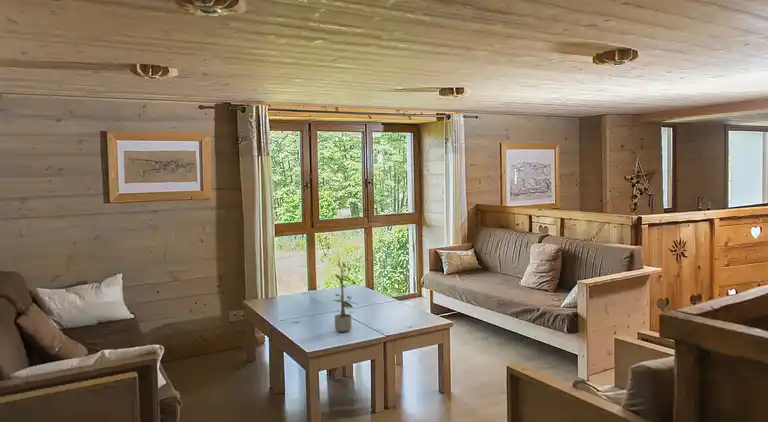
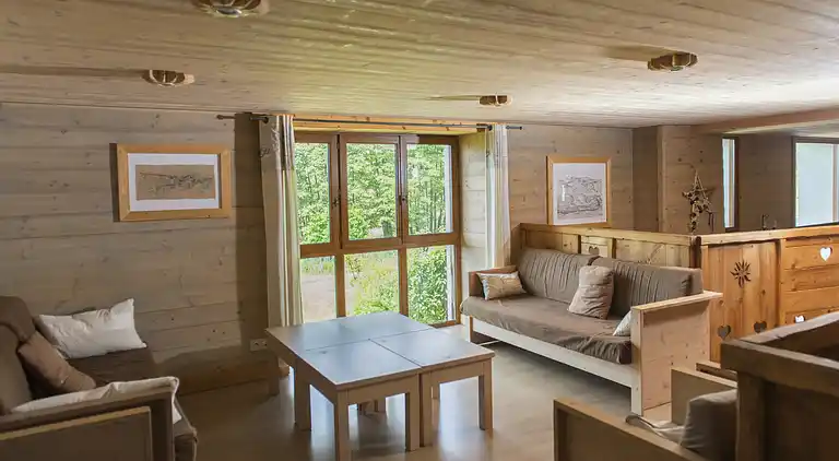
- potted plant (343, 293)
